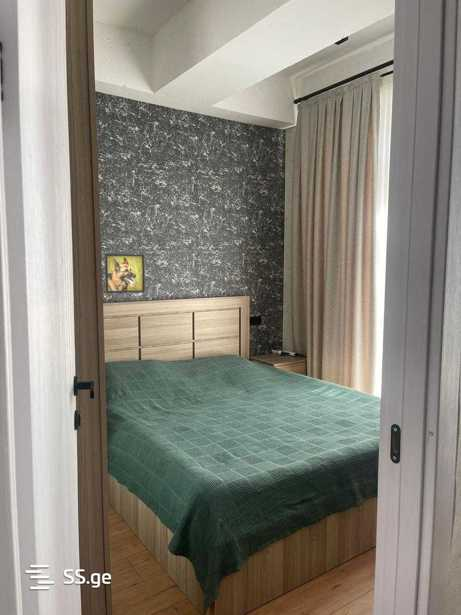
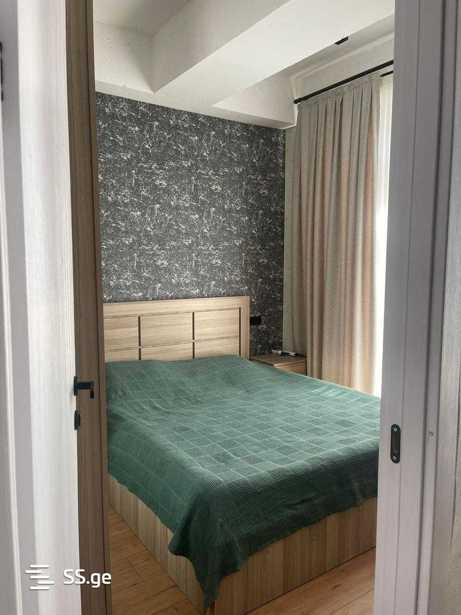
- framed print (125, 273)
